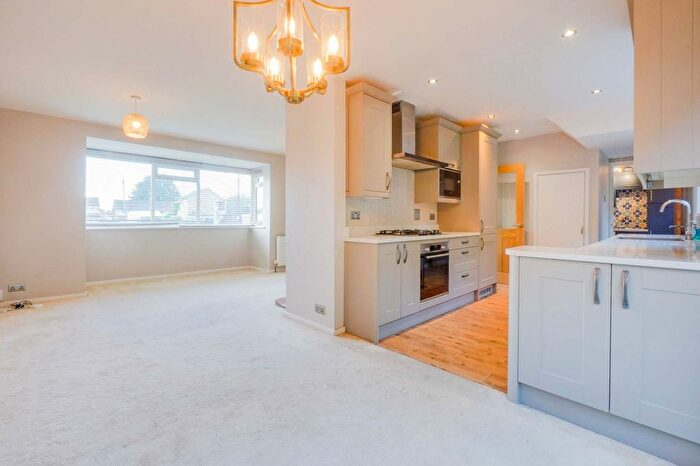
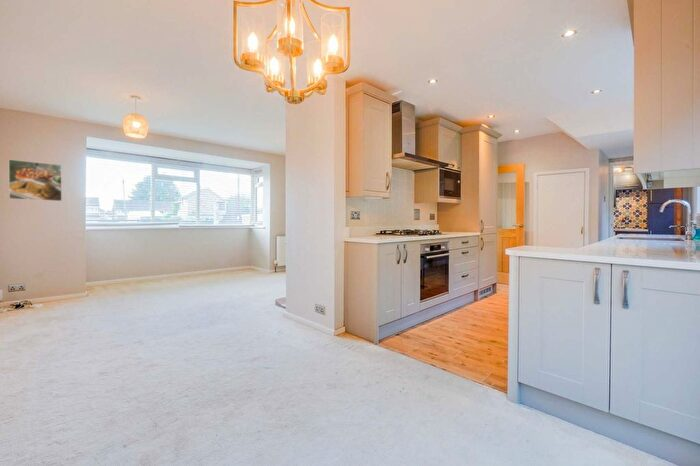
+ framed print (36, 181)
